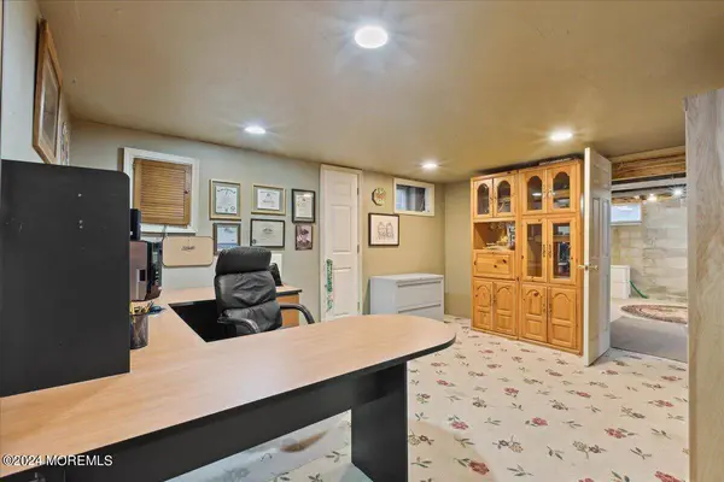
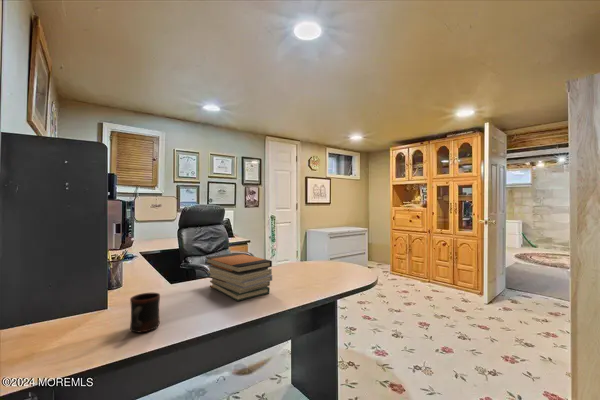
+ mug (142, 314)
+ book stack (238, 274)
